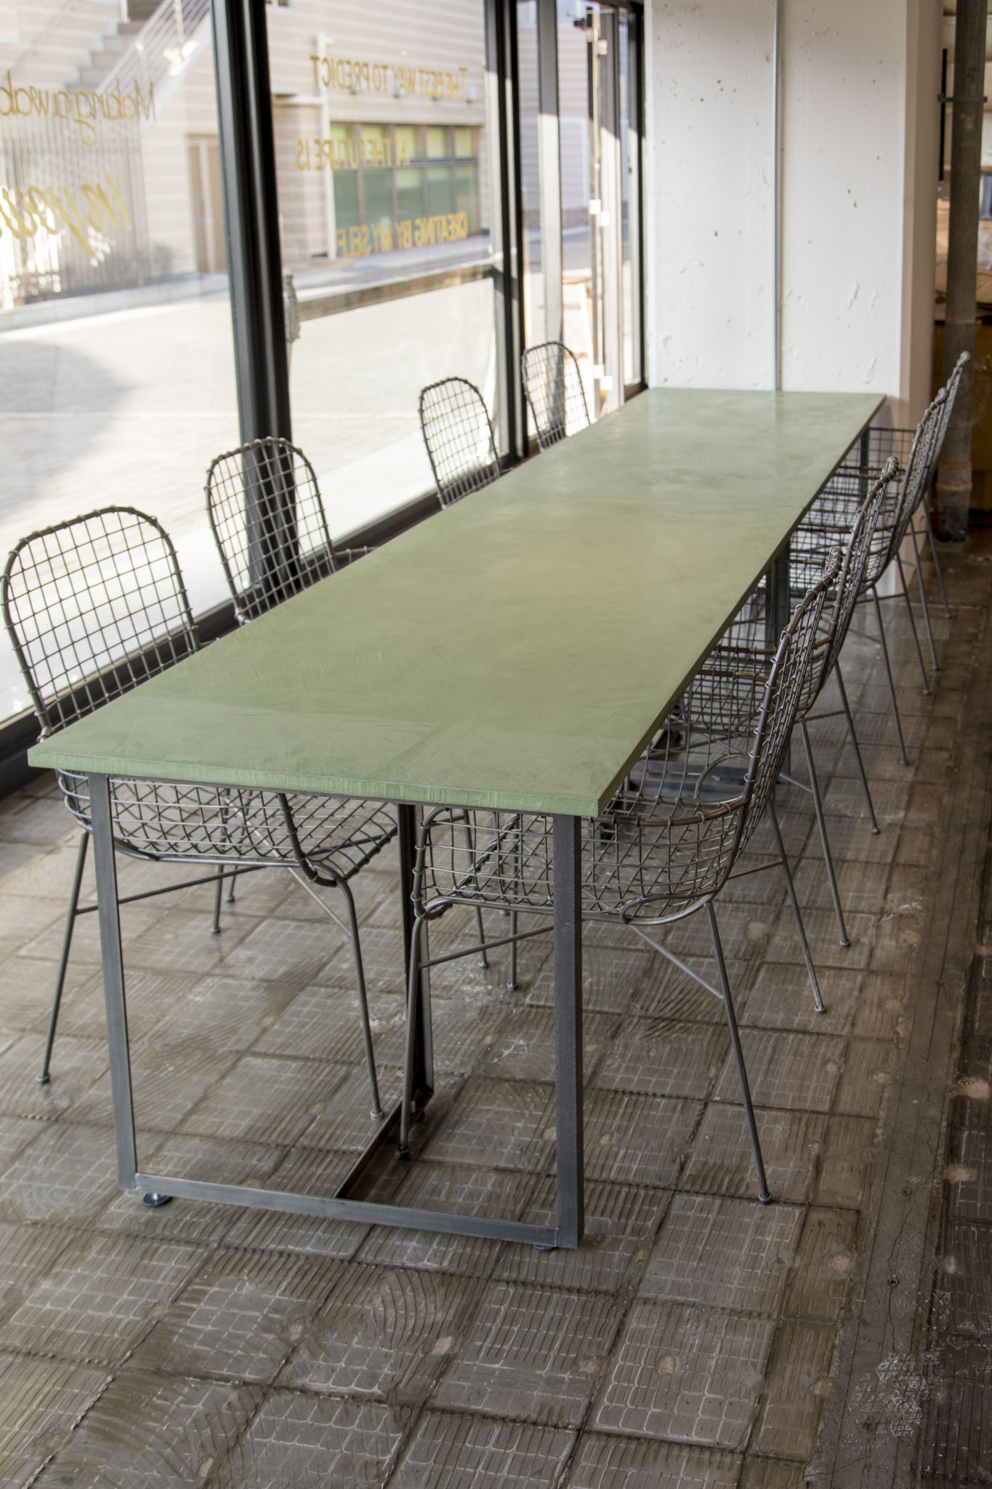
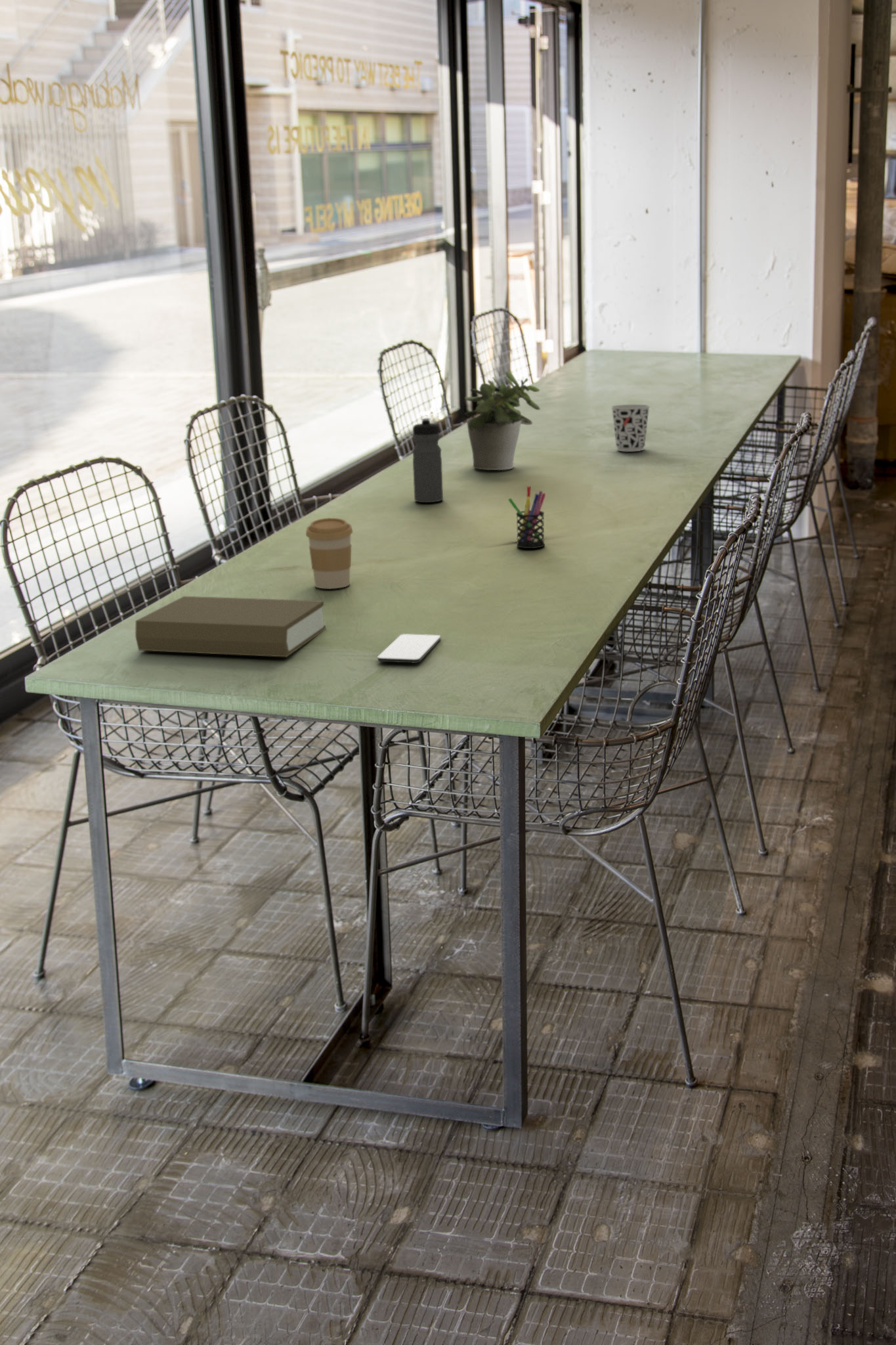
+ potted plant (504, 422)
+ cup (630, 428)
+ coffee cup (330, 553)
+ water bottle (427, 460)
+ smartphone (410, 648)
+ pen holder (526, 517)
+ book (232, 625)
